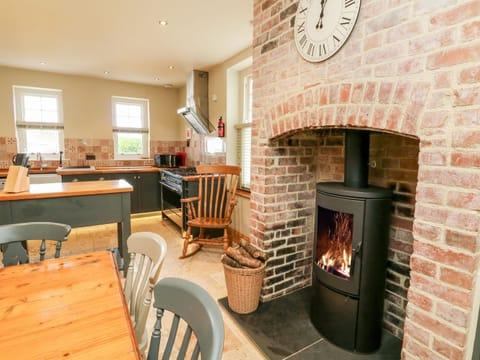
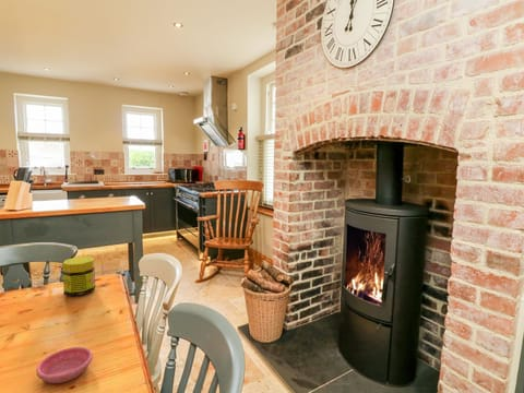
+ jar (79, 275)
+ saucer (66, 366)
